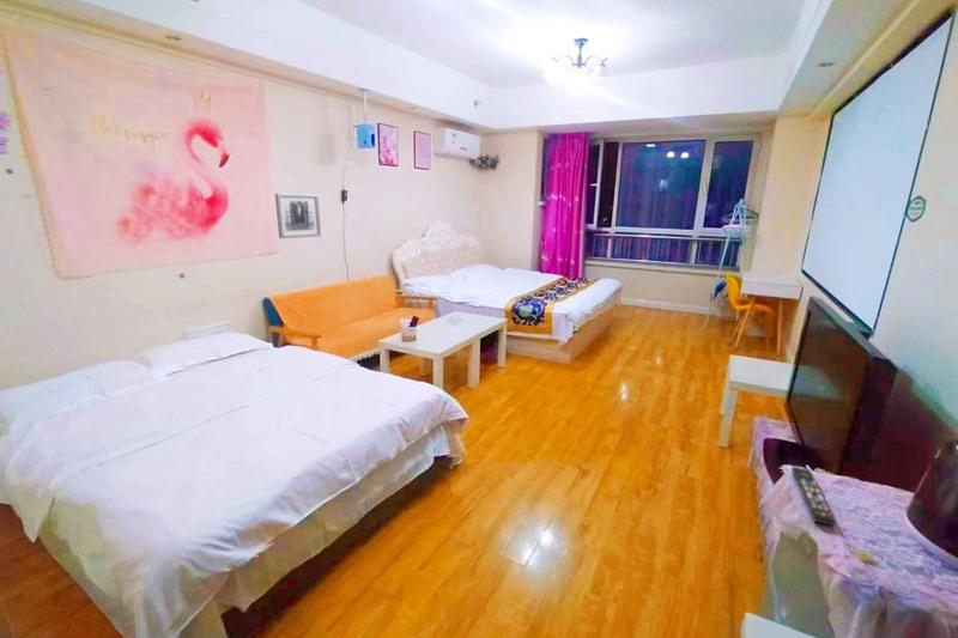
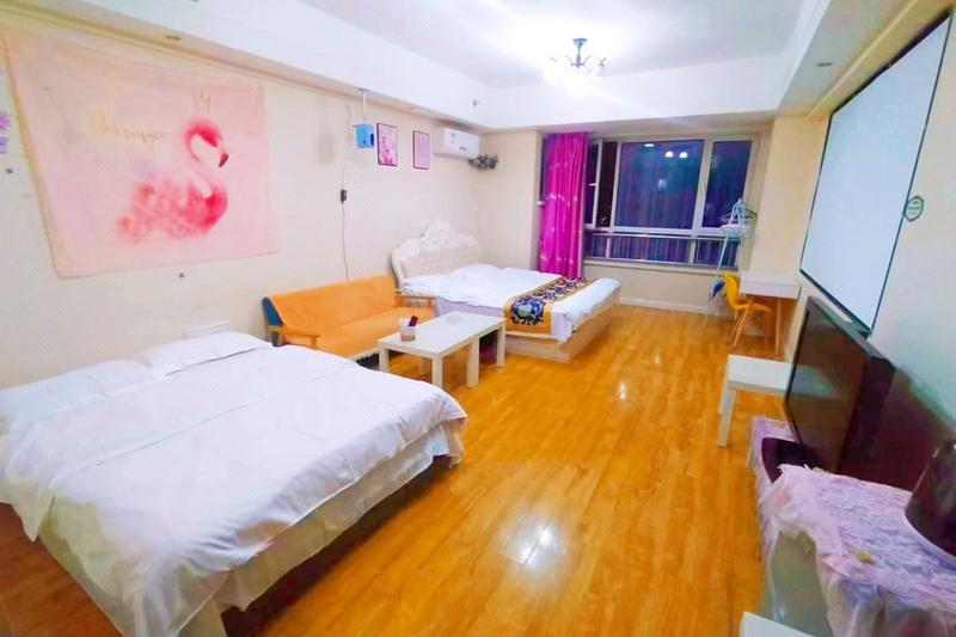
- wall art (299, 215)
- remote control (811, 493)
